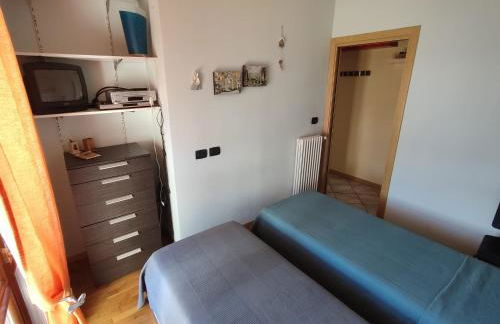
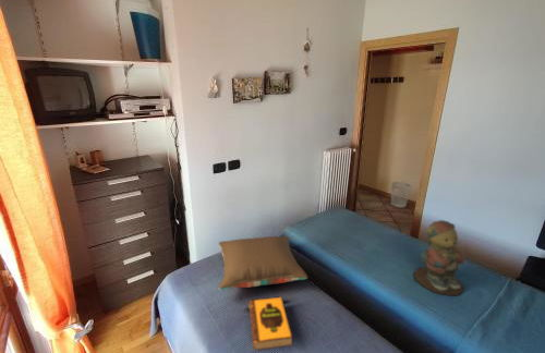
+ wastebasket (399, 194)
+ pillow (258, 258)
+ hardback book (268, 320)
+ teddy bear (443, 253)
